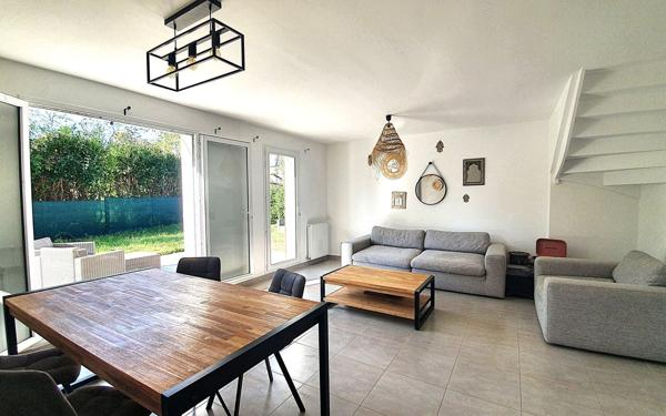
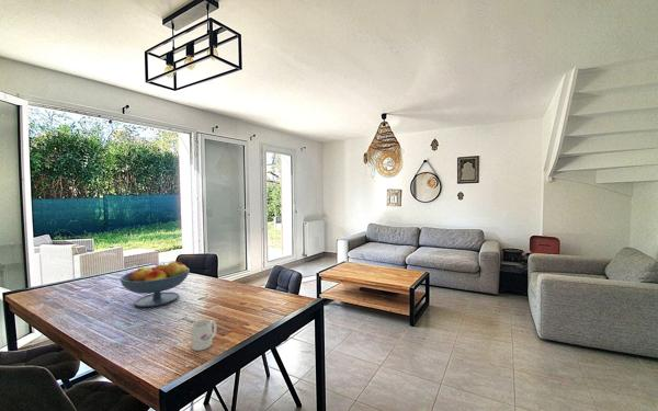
+ mug (205, 332)
+ fruit bowl (156, 282)
